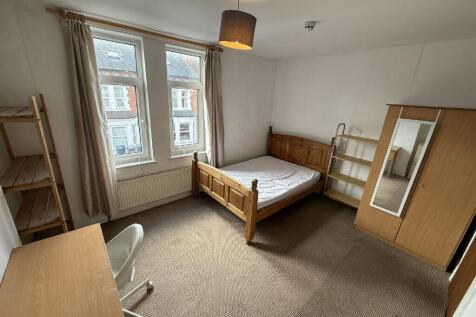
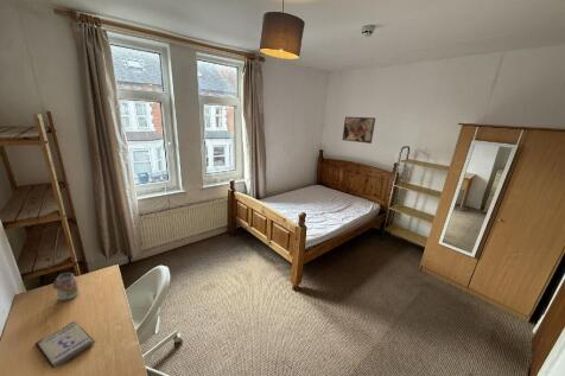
+ desk calendar (64, 342)
+ beverage can (65, 286)
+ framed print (357, 129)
